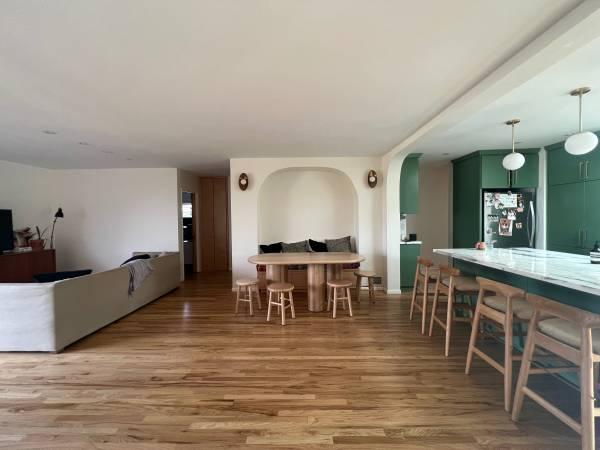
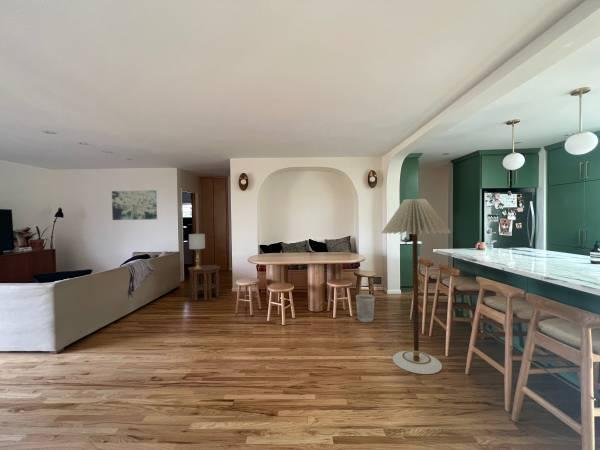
+ floor lamp (415, 280)
+ side table (204, 282)
+ lamp (197, 250)
+ wall art (134, 205)
+ wastebasket (366, 307)
